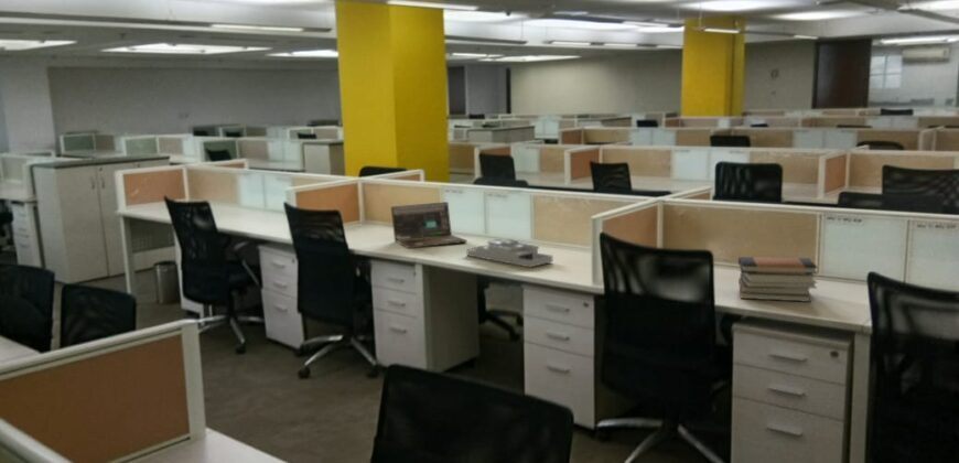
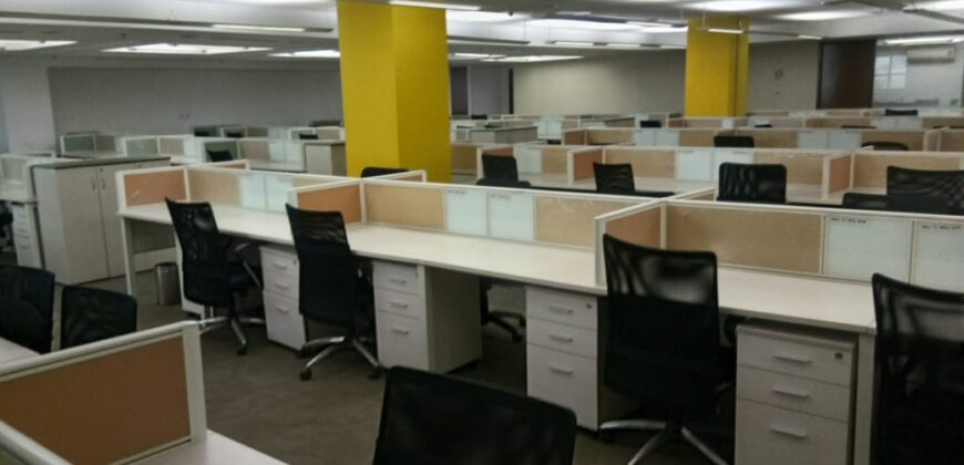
- book stack (776, 278)
- desk organizer (508, 250)
- laptop (428, 224)
